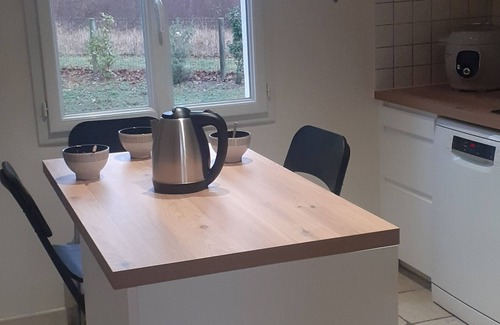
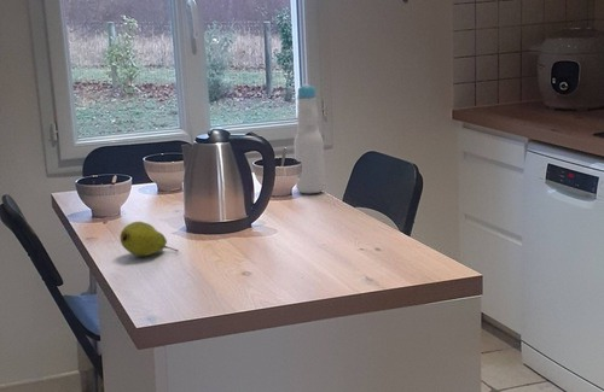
+ fruit (147, 238)
+ bottle (308, 138)
